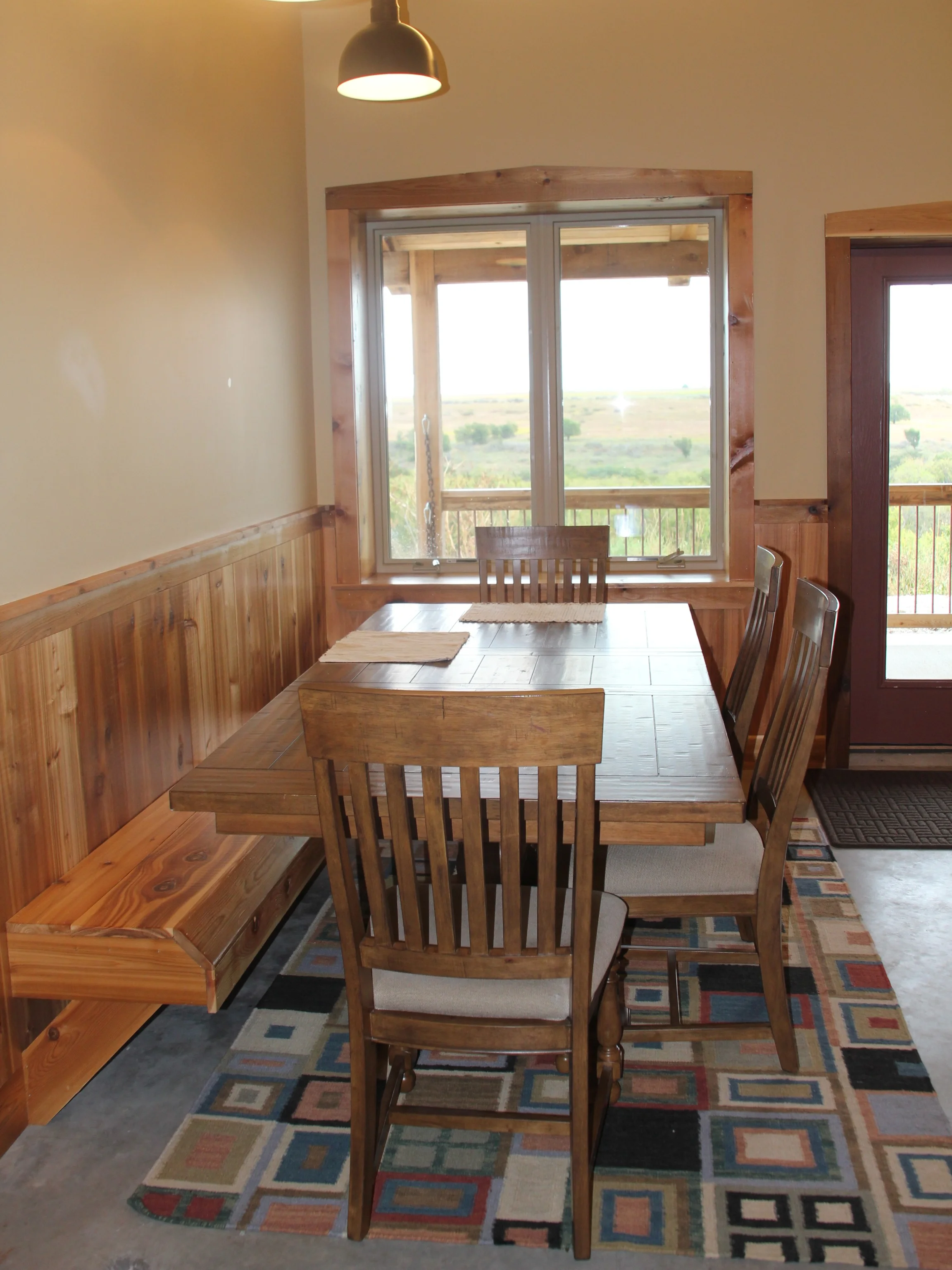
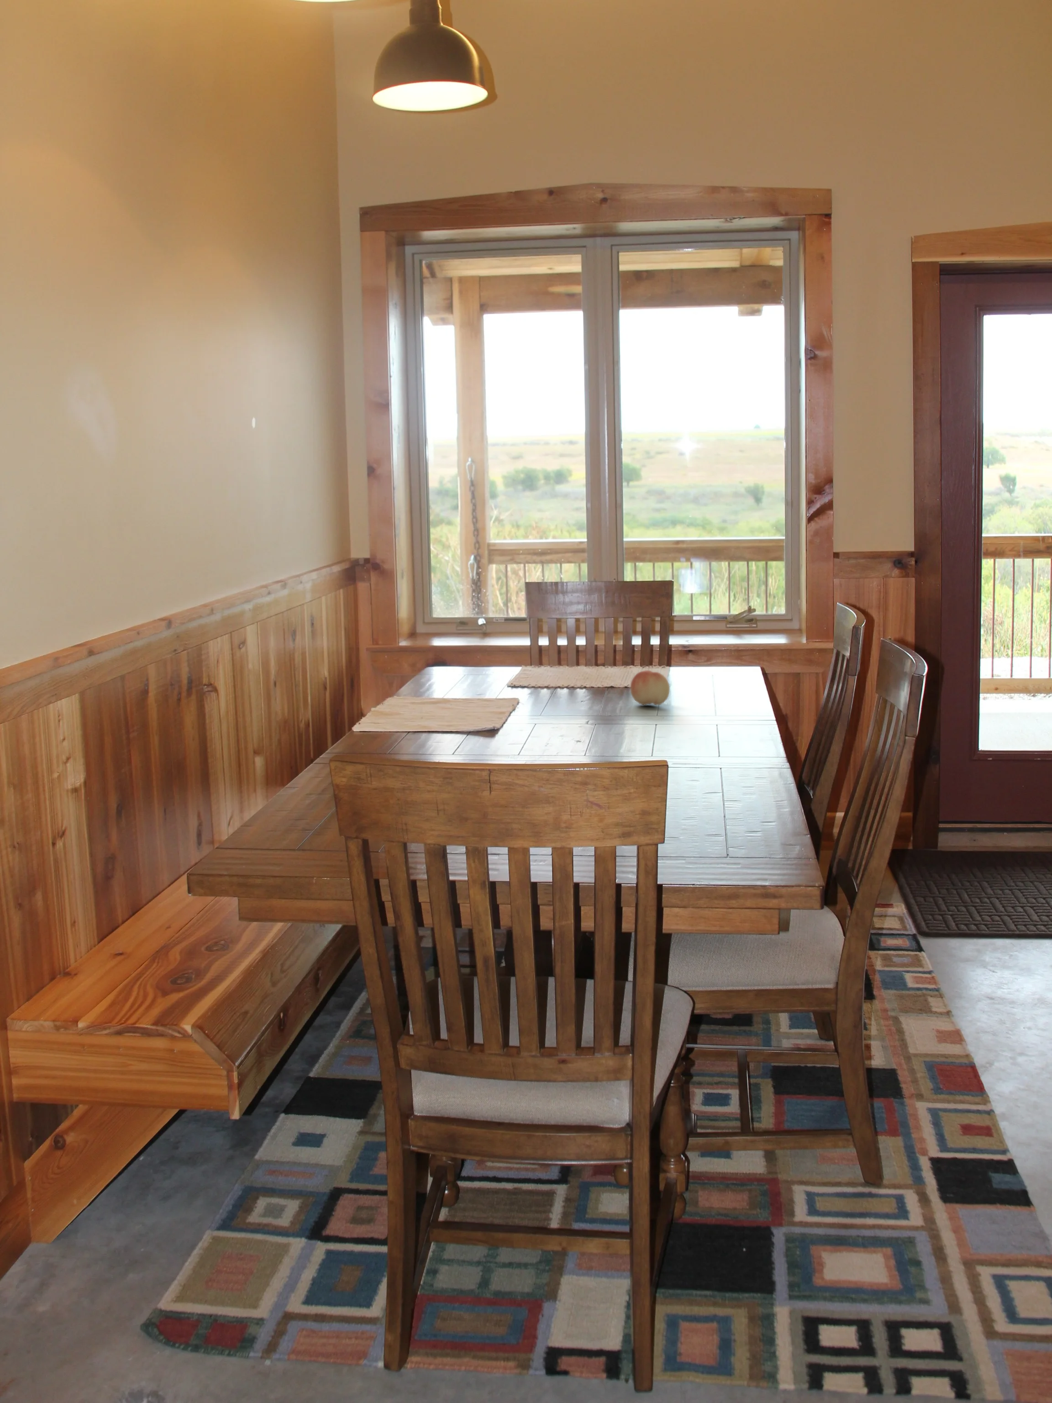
+ fruit (650, 688)
